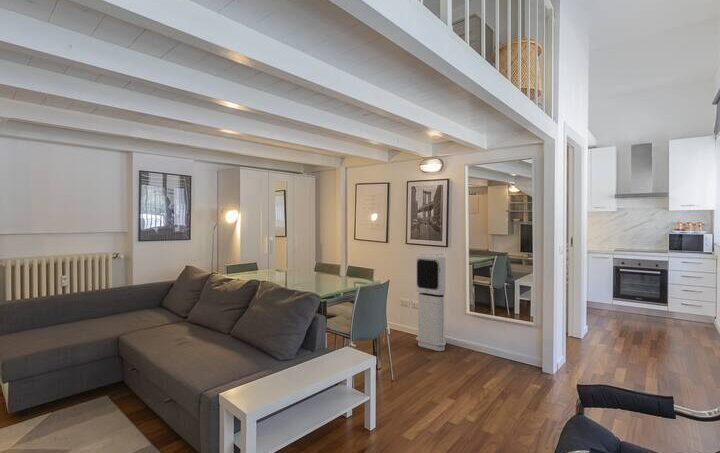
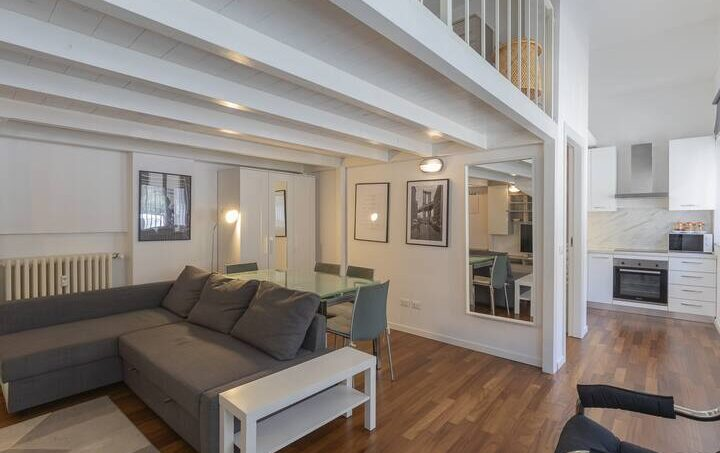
- air purifier (435, 300)
